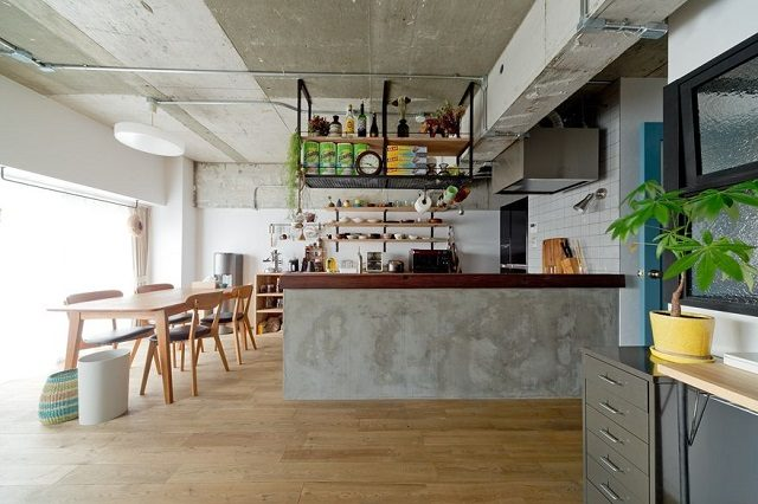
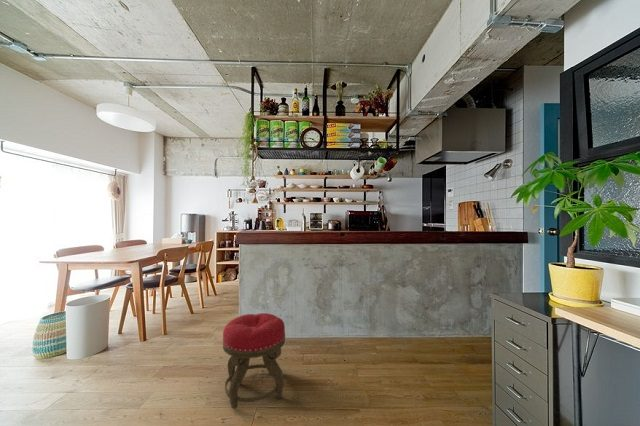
+ stool (254, 354)
